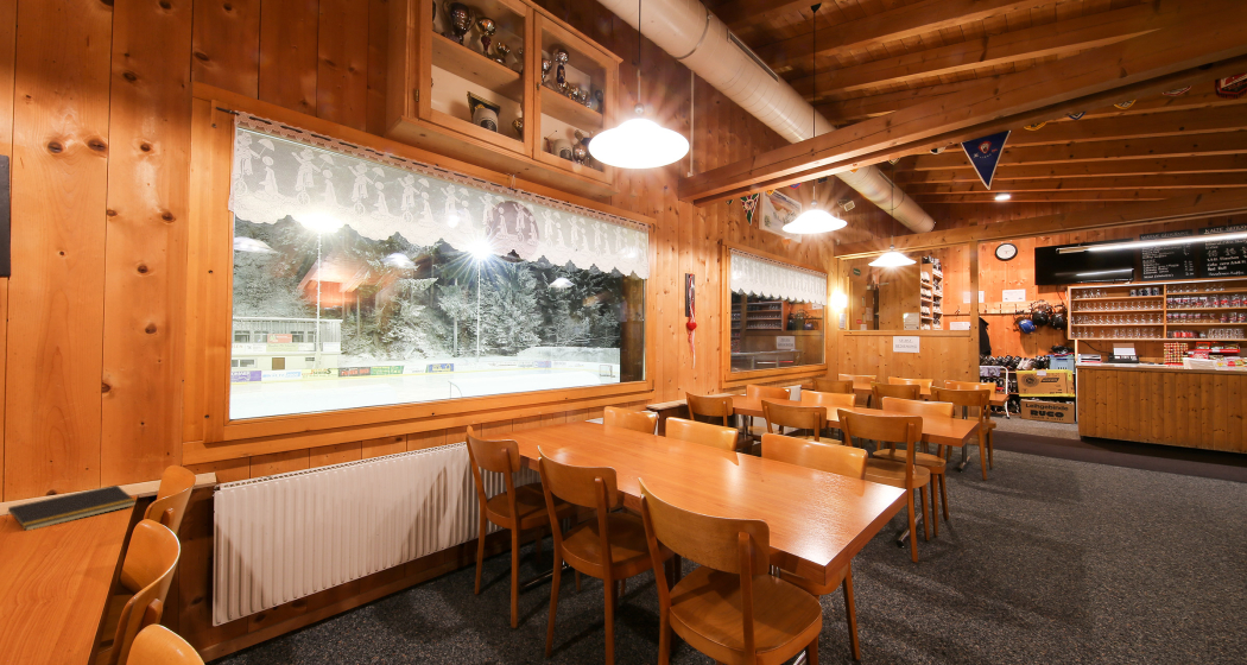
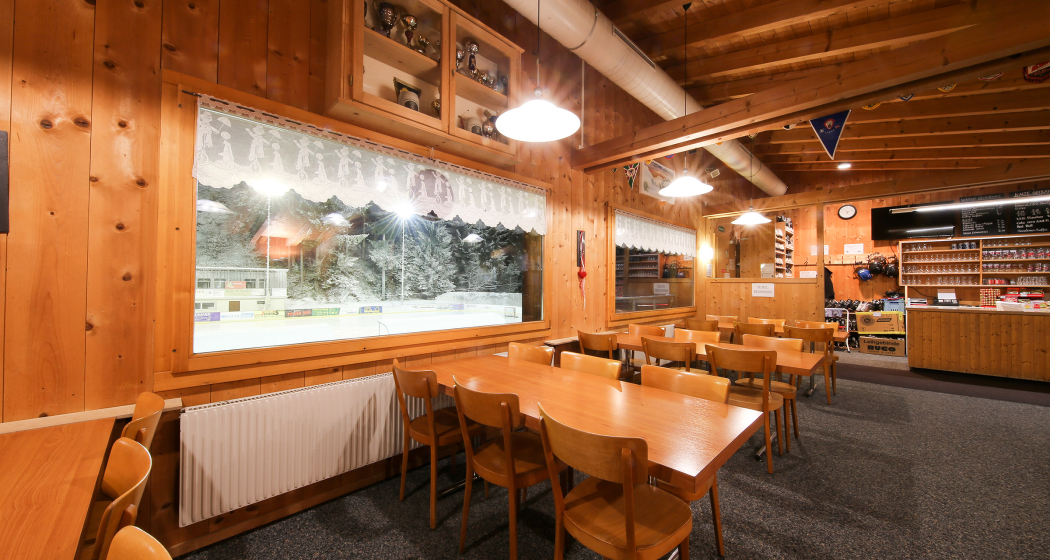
- notepad (75, 506)
